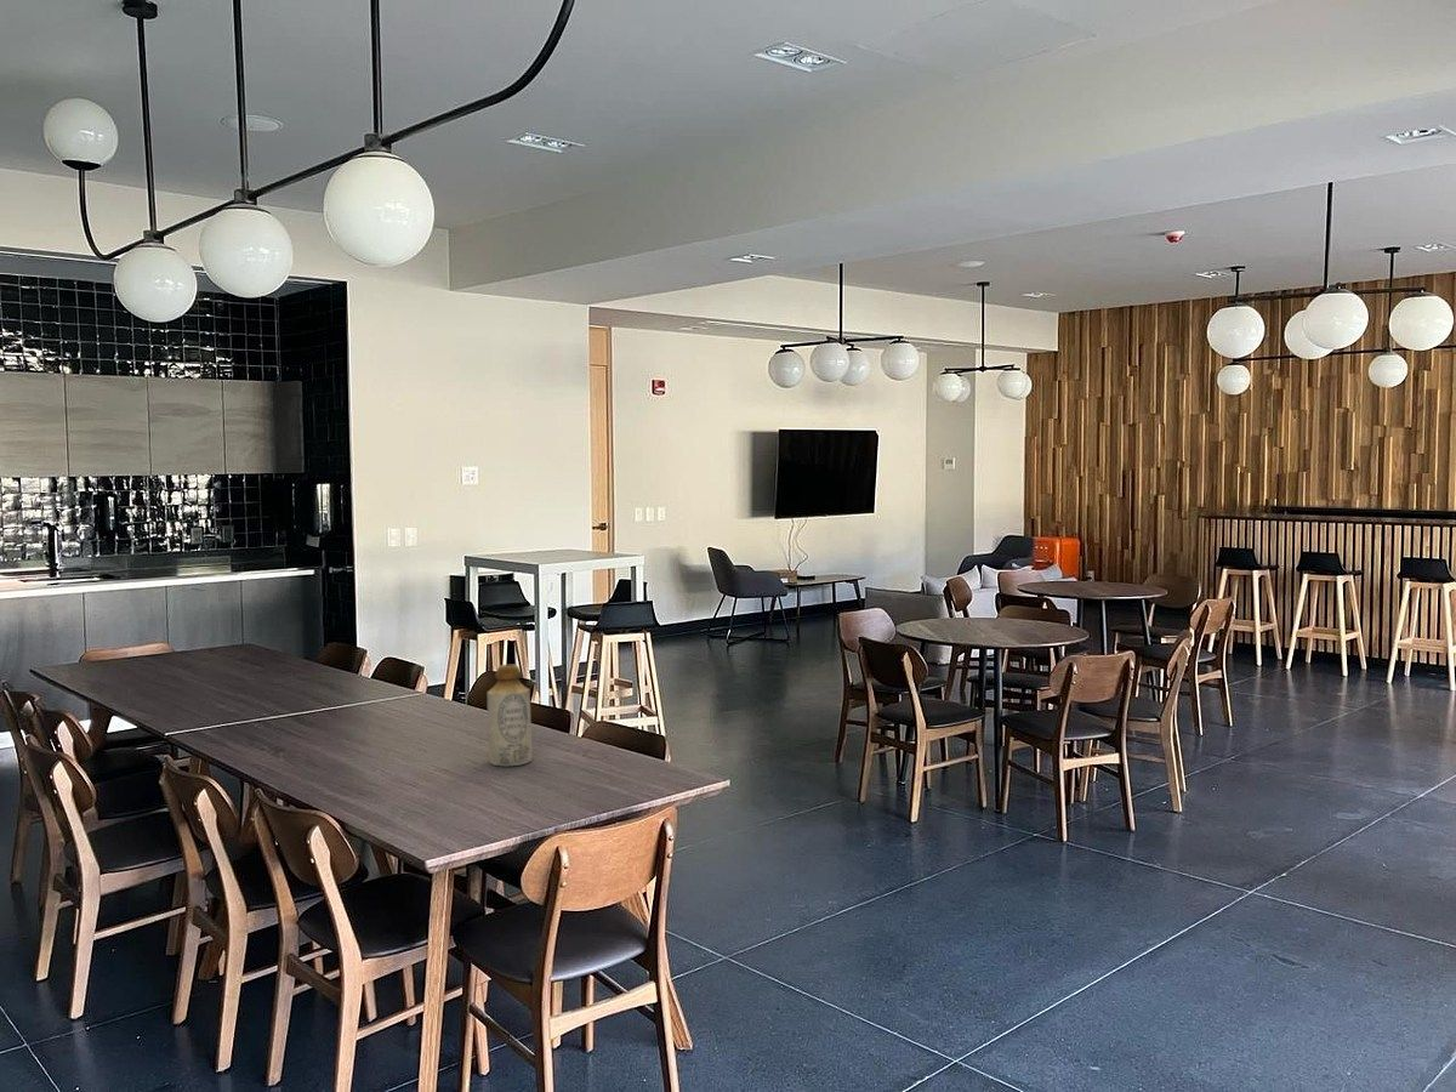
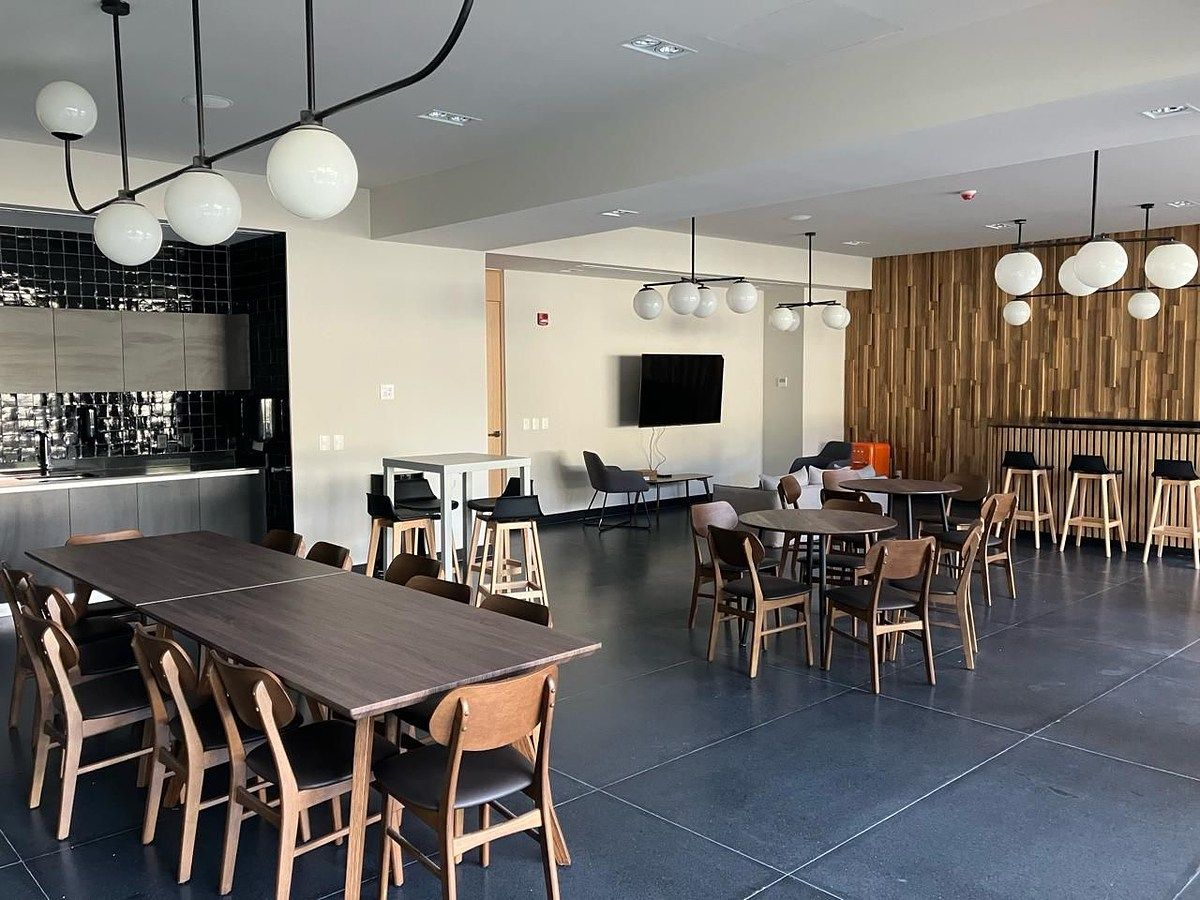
- bottle (508, 712)
